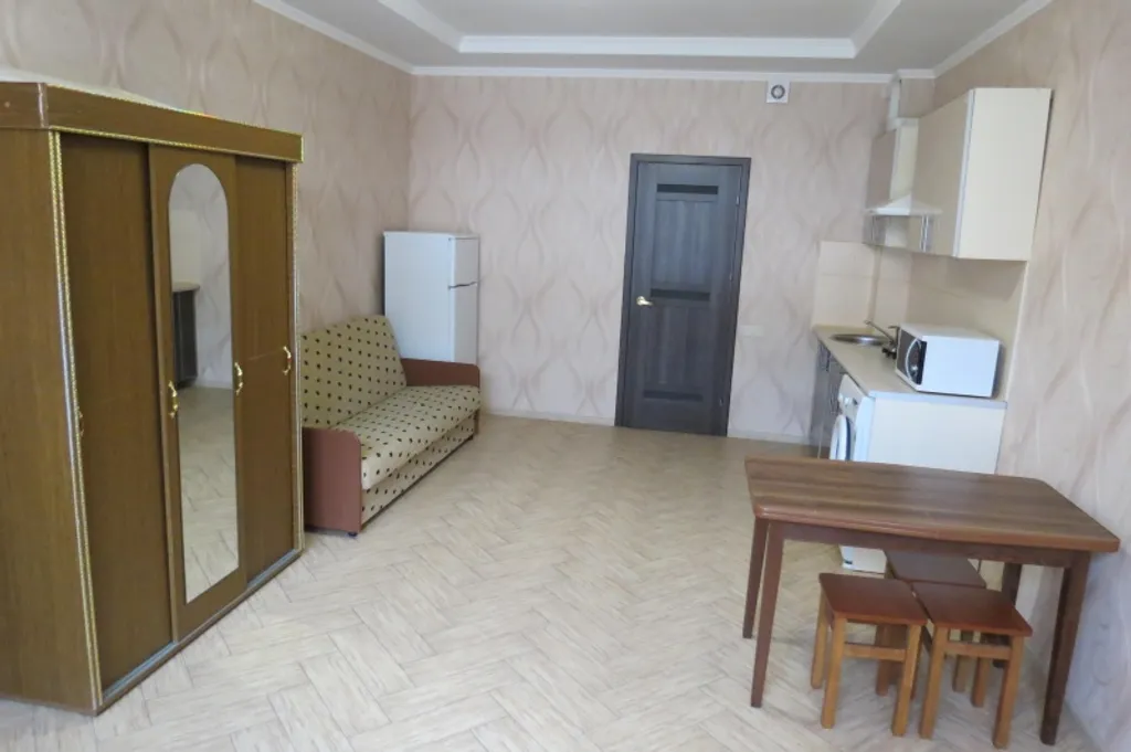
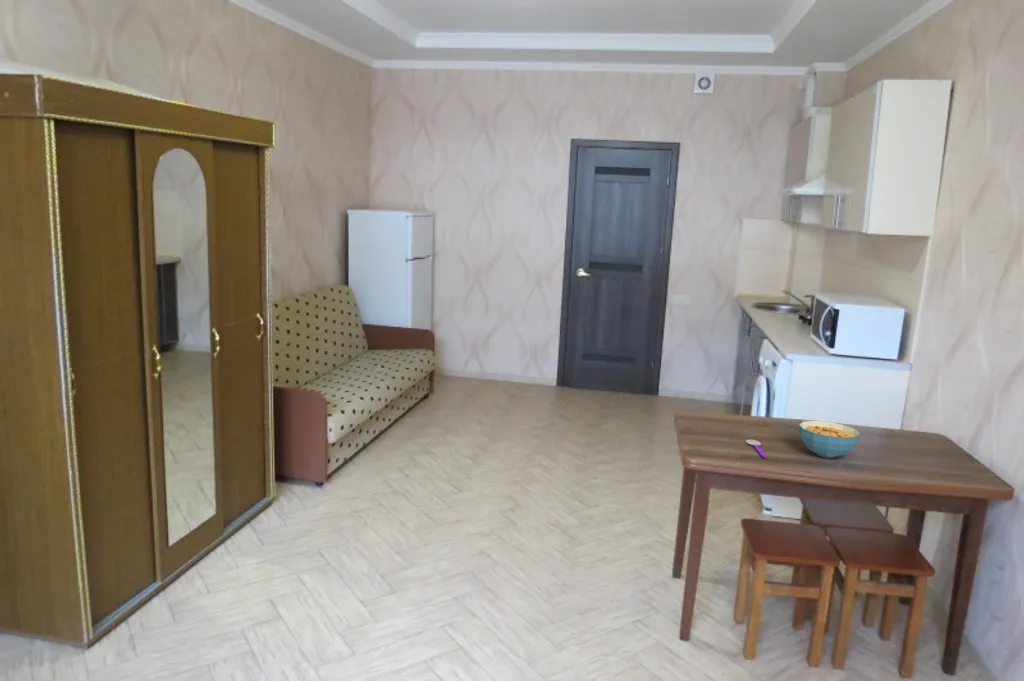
+ spoon (757, 447)
+ cereal bowl (827, 442)
